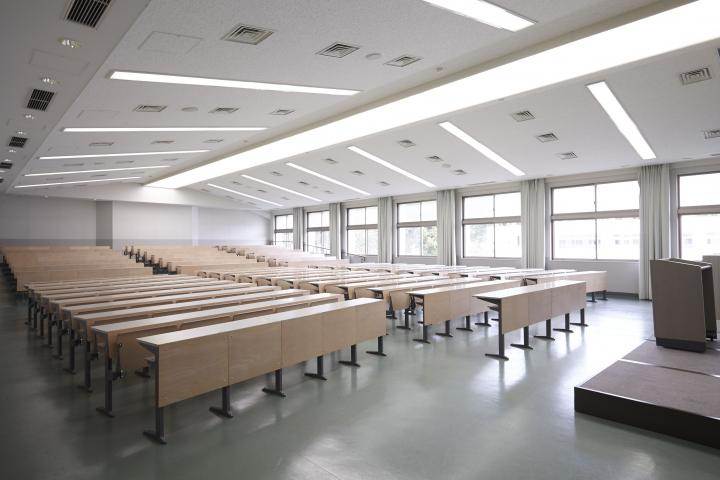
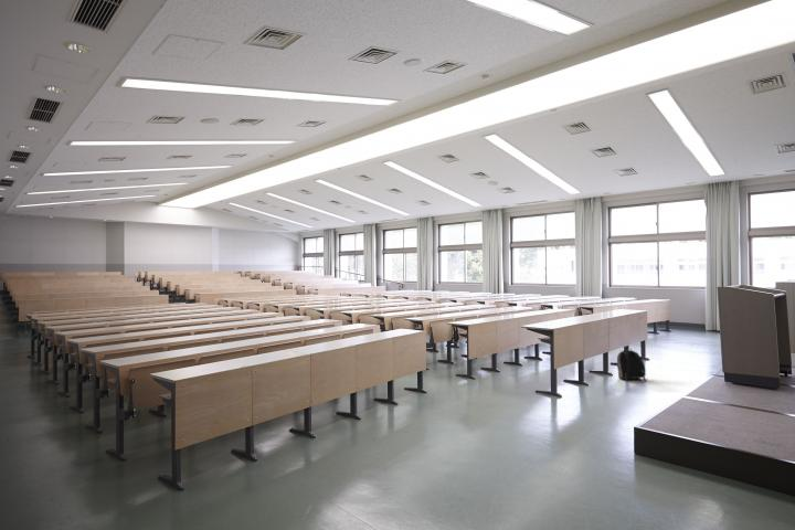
+ backpack (630, 363)
